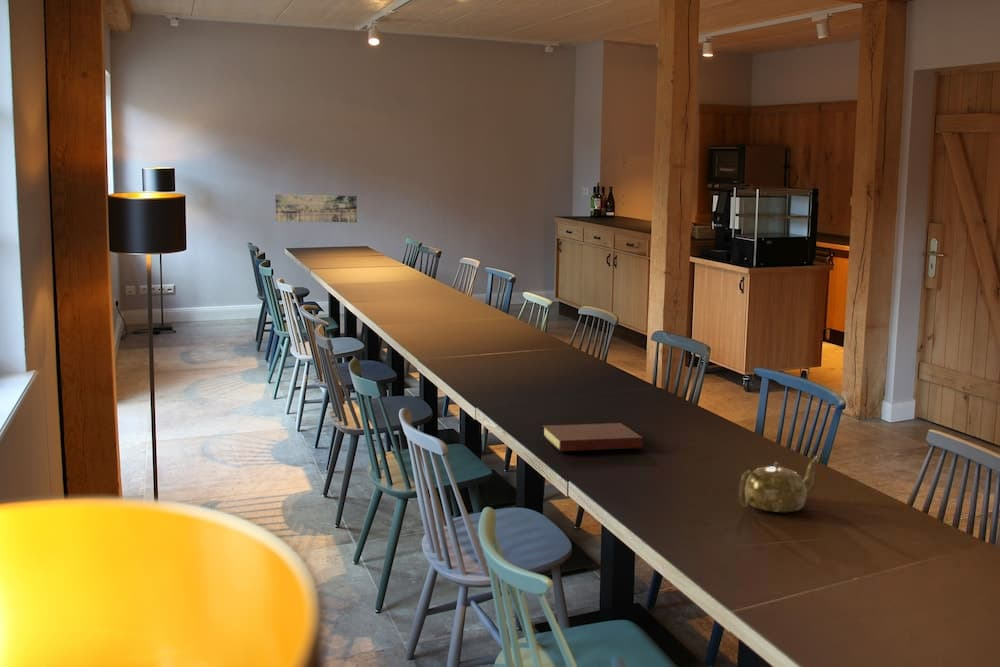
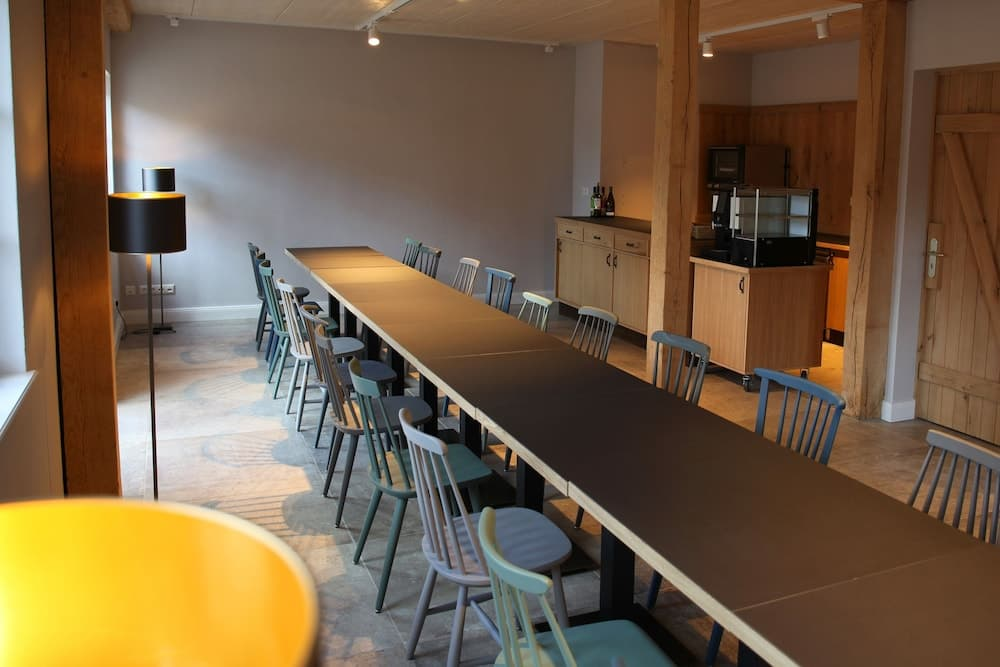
- wall art (316, 208)
- notebook (591, 436)
- teapot (779, 482)
